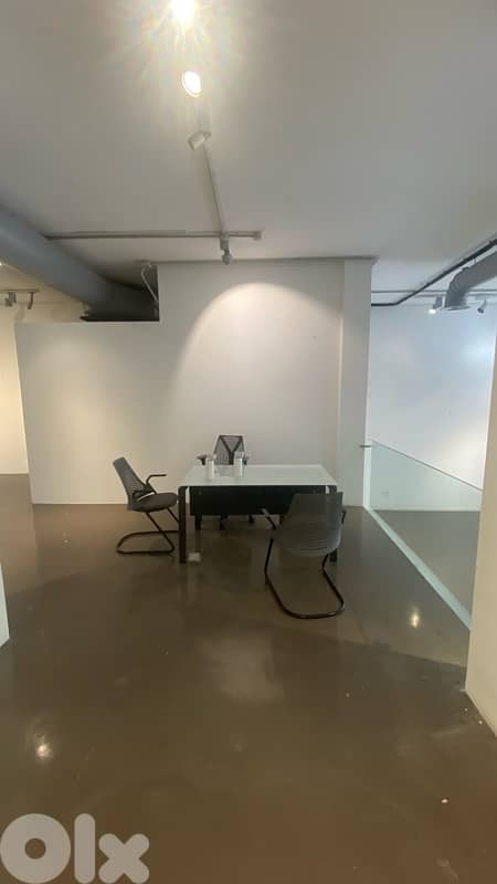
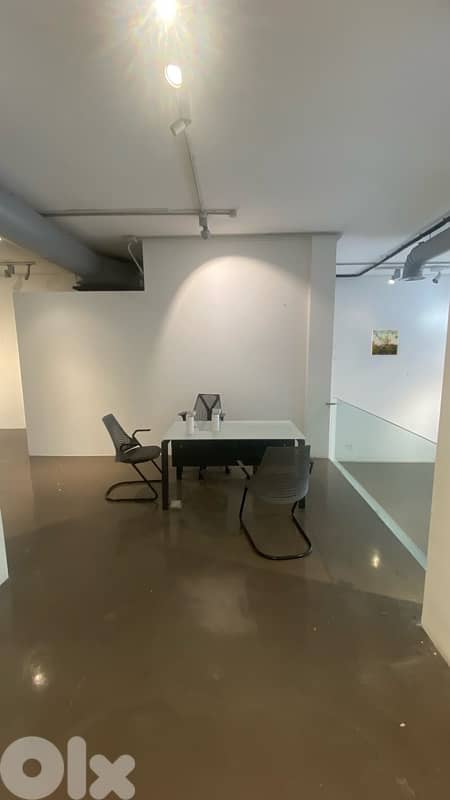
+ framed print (384, 342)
